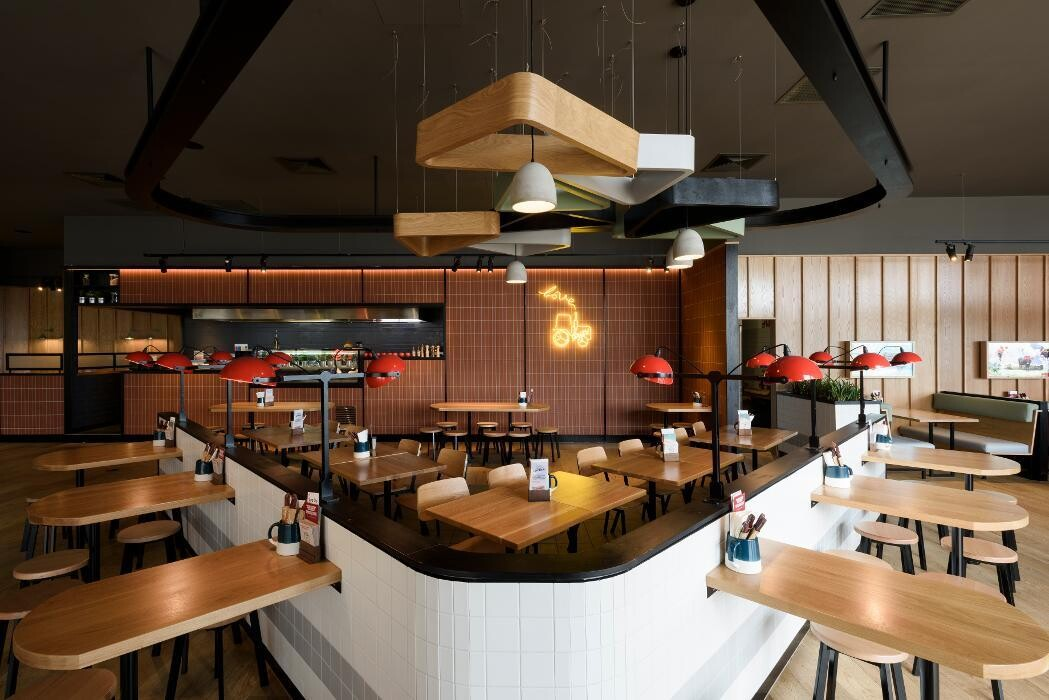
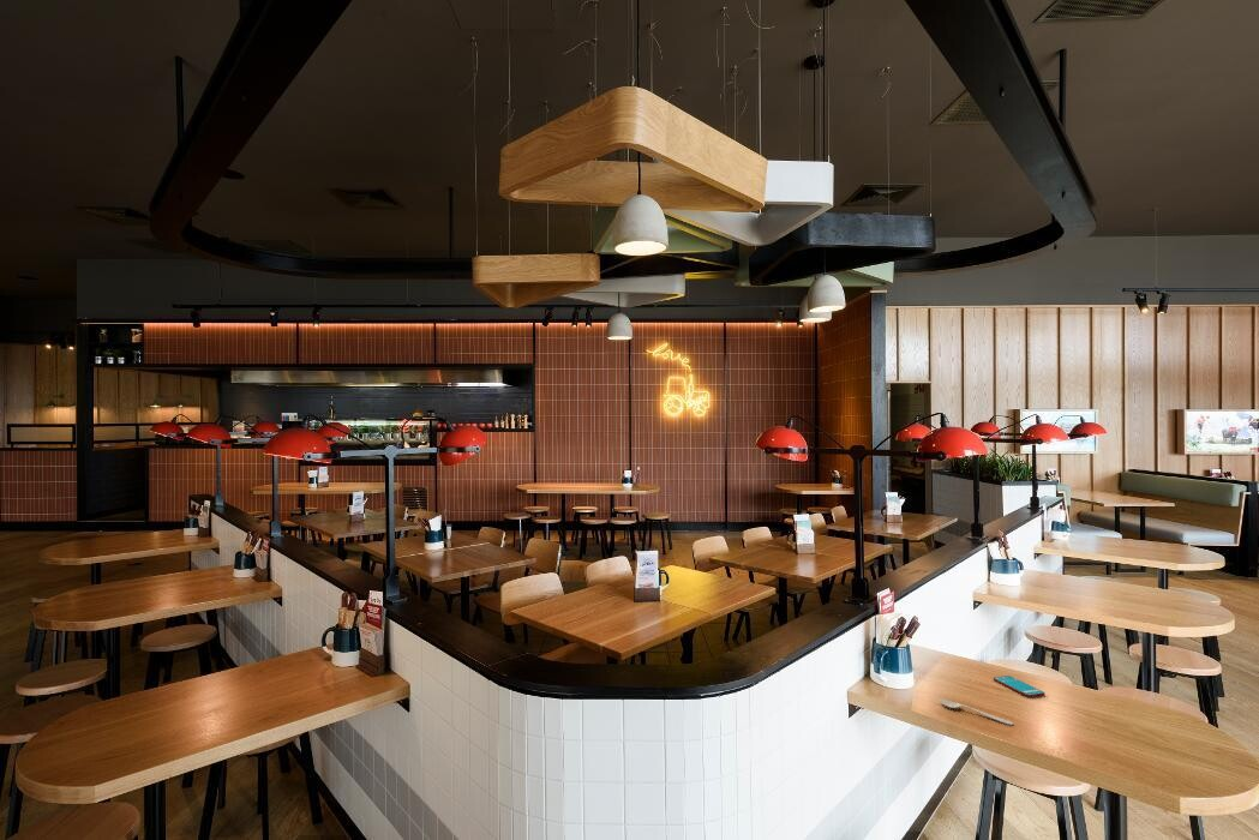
+ spoon (976, 710)
+ smartphone (1018, 685)
